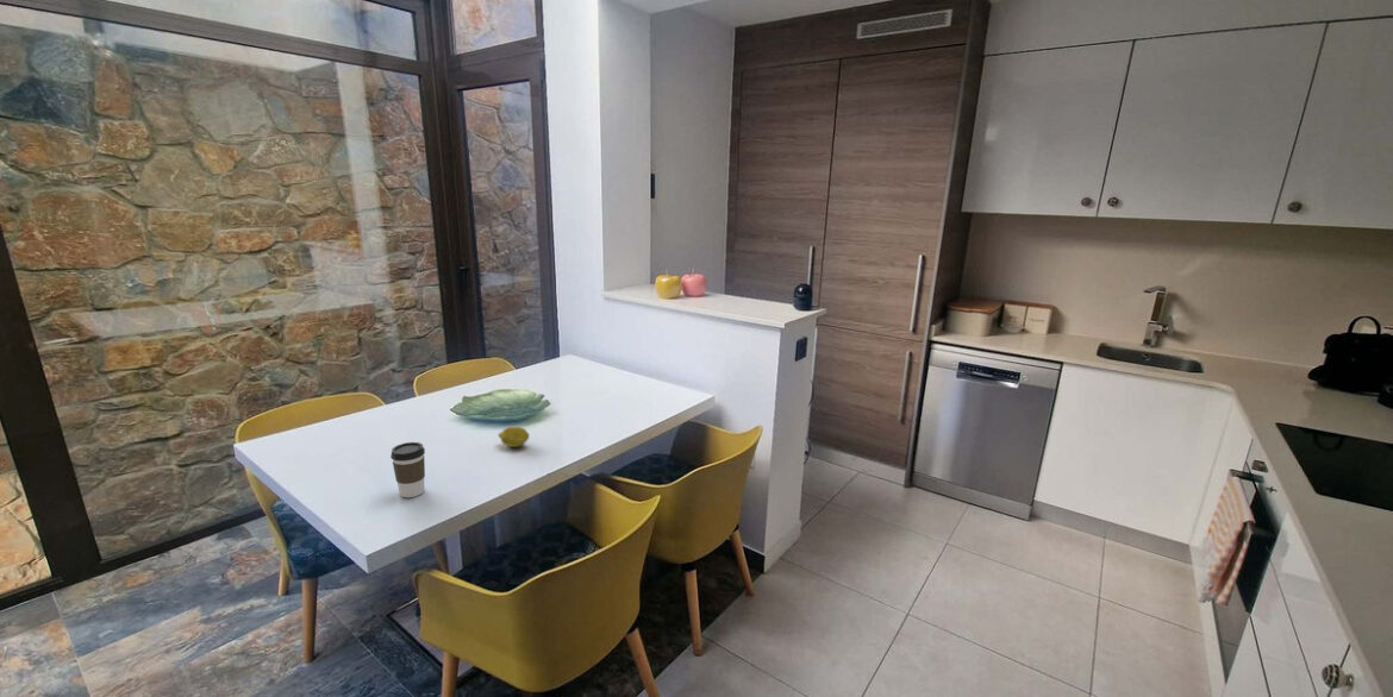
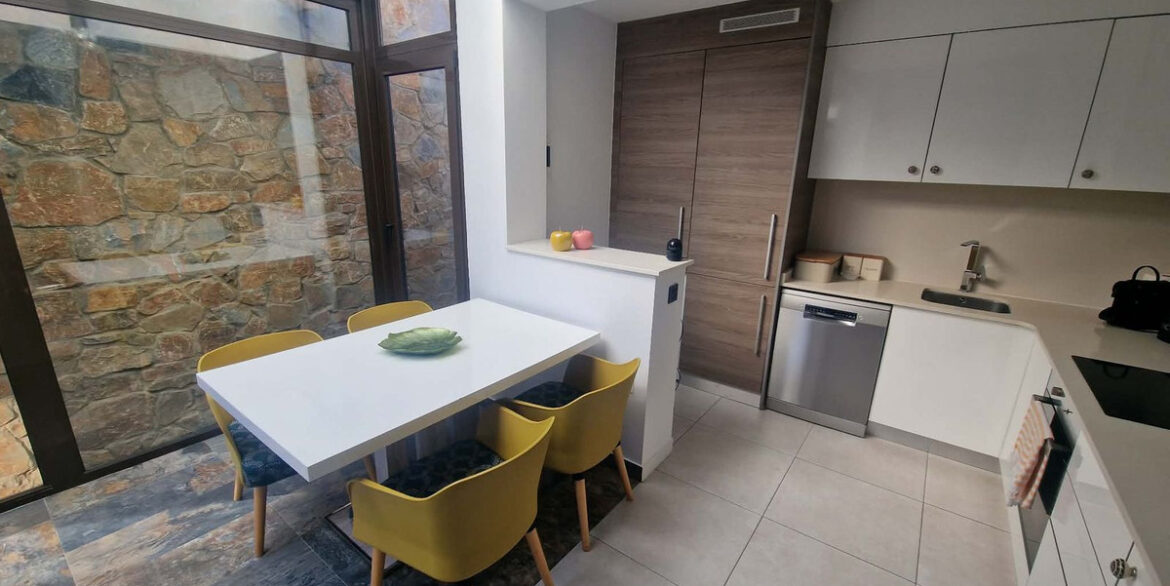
- fruit (512, 437)
- coffee cup (410, 470)
